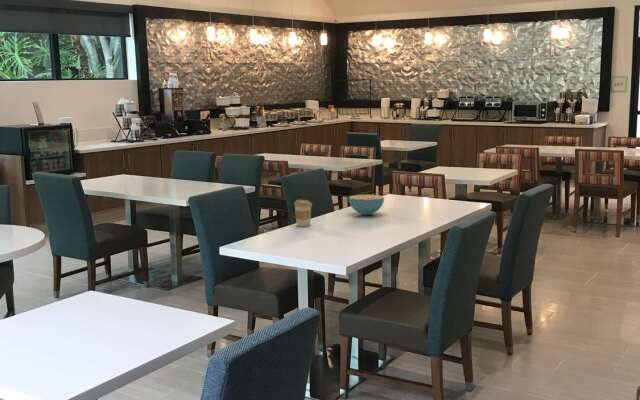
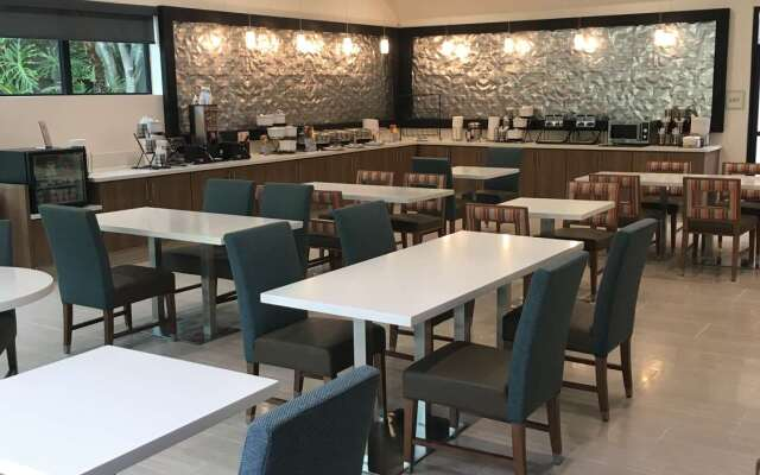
- cereal bowl (366, 205)
- coffee cup (303, 212)
